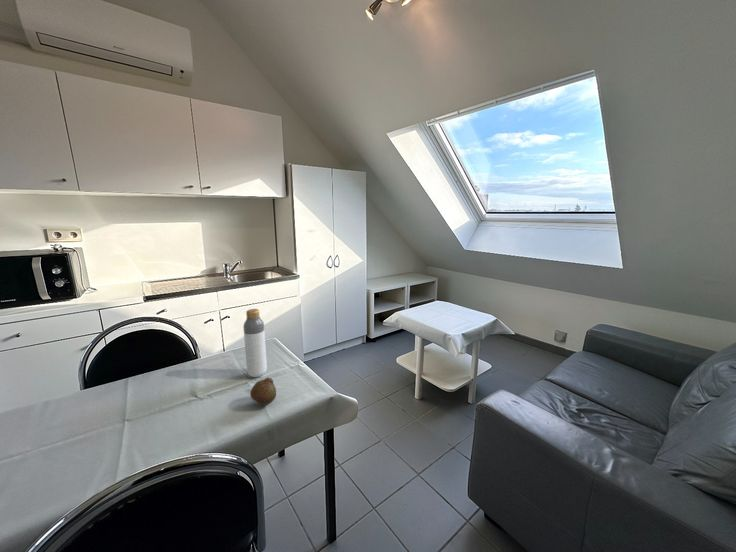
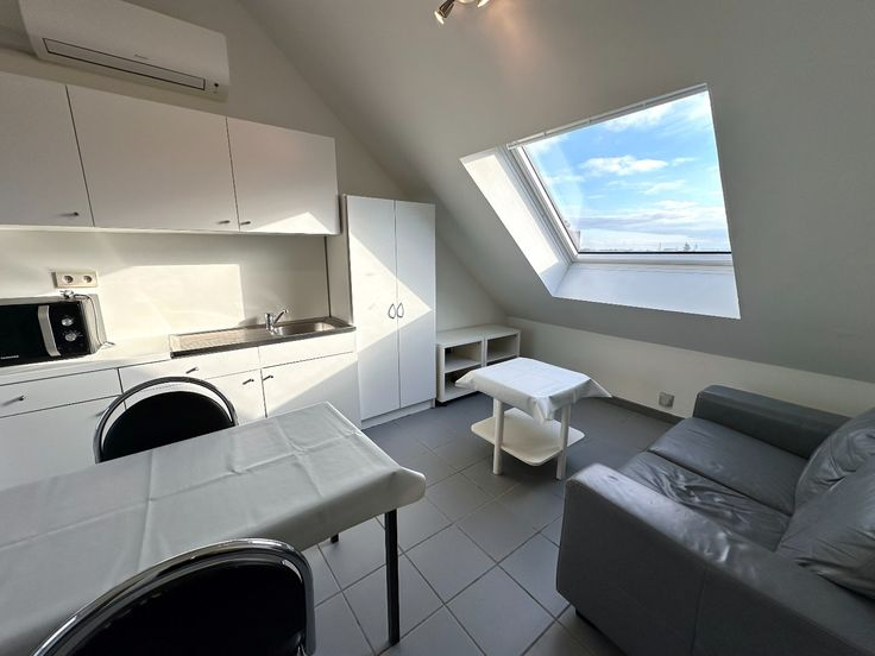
- fruit (263, 392)
- bottle (255, 342)
